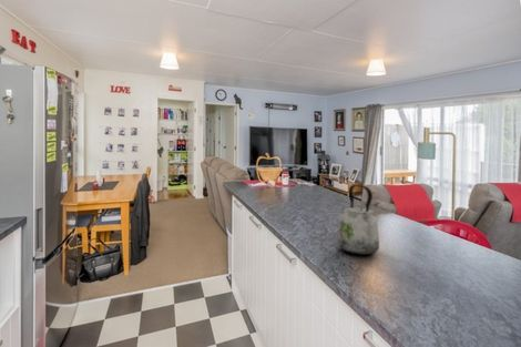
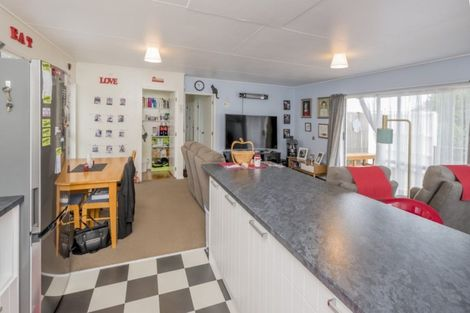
- kettle (355, 216)
